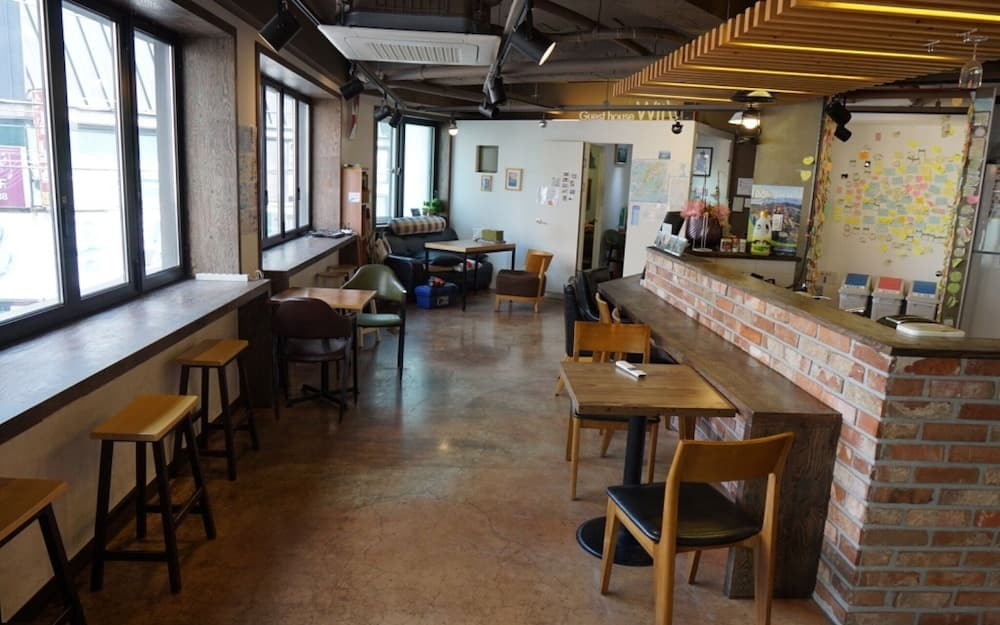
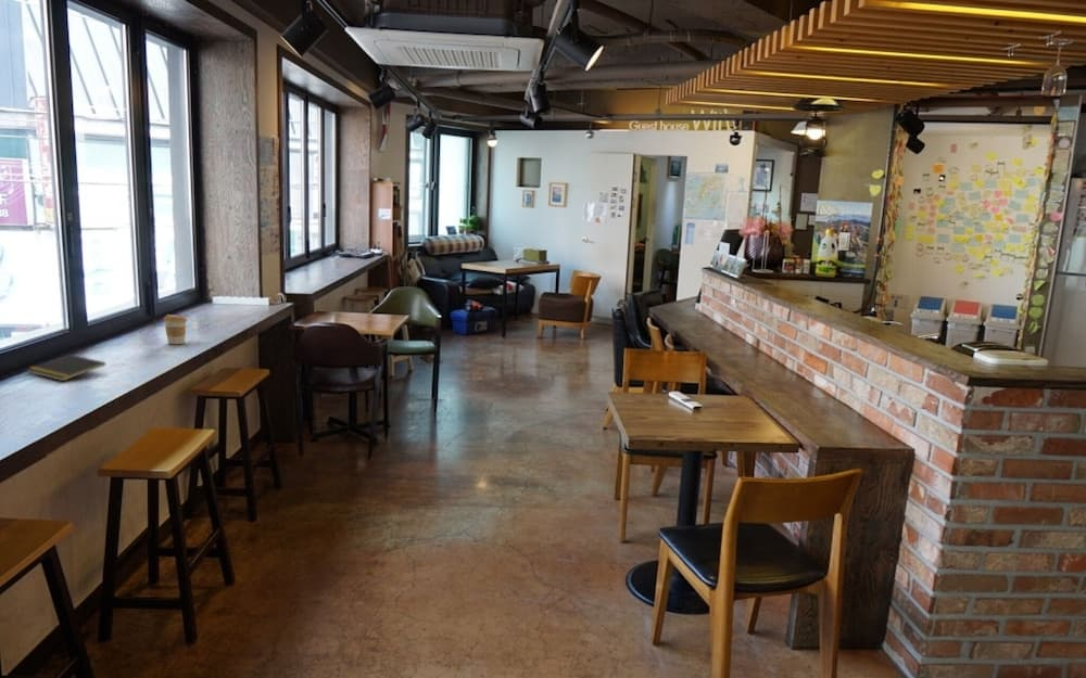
+ notepad (66, 367)
+ coffee cup (175, 329)
